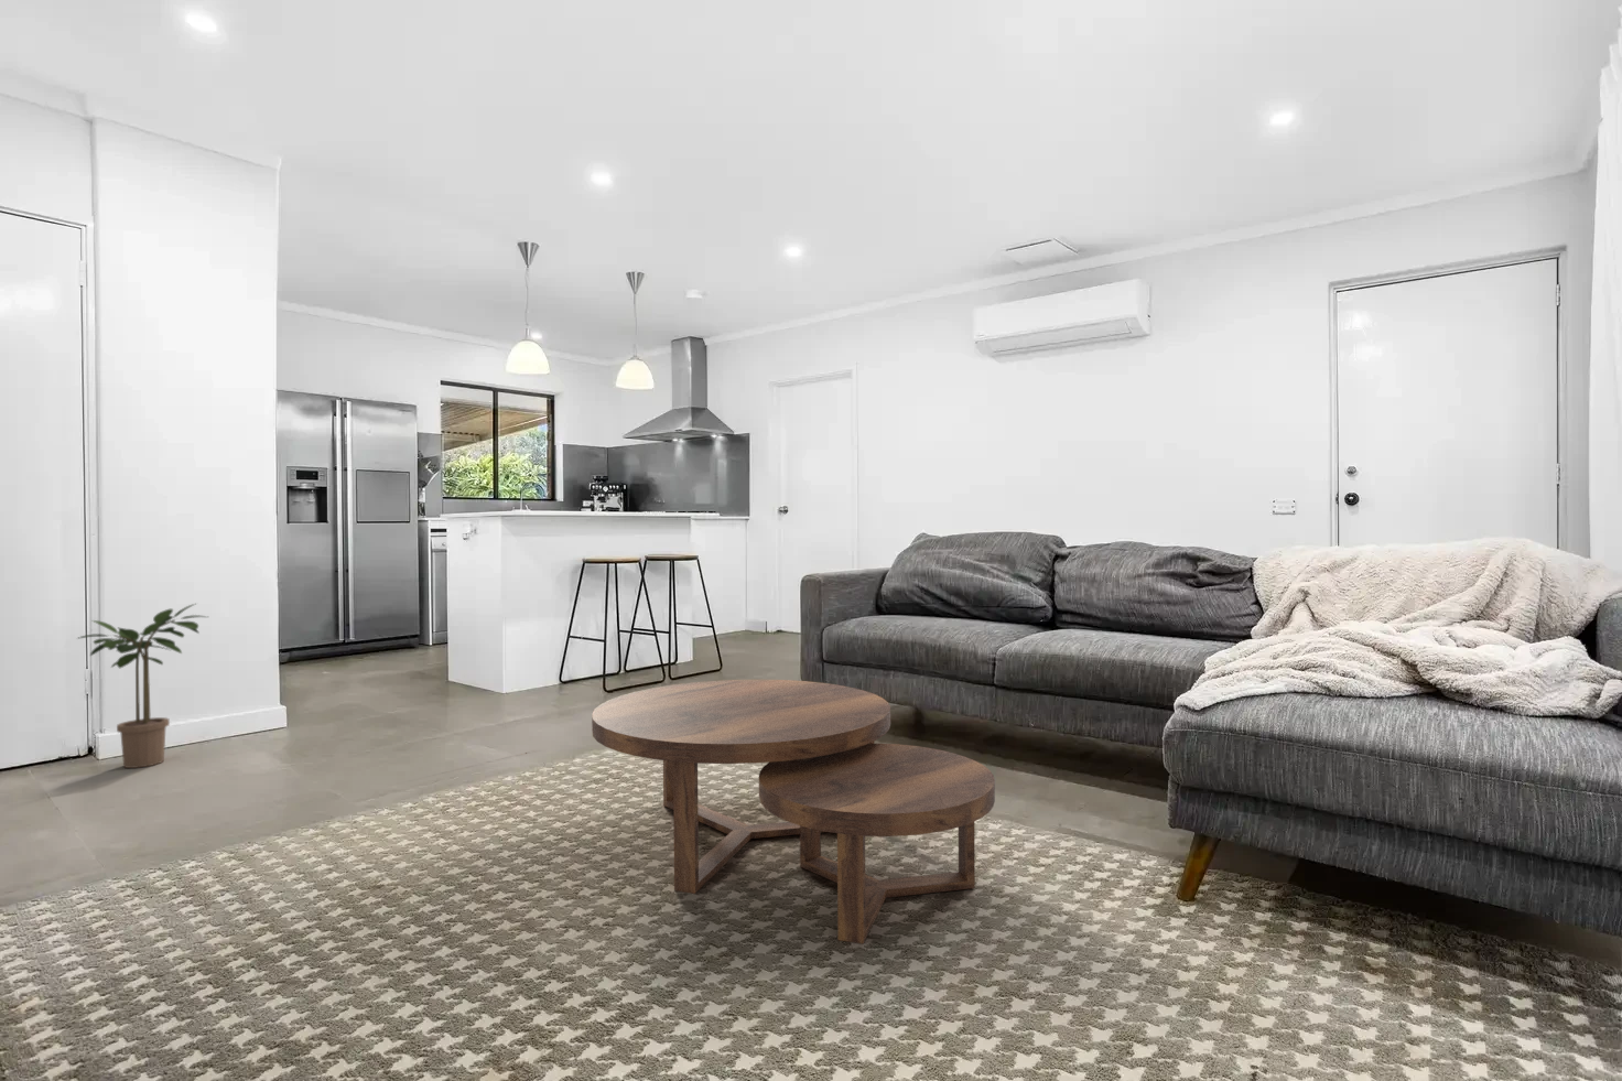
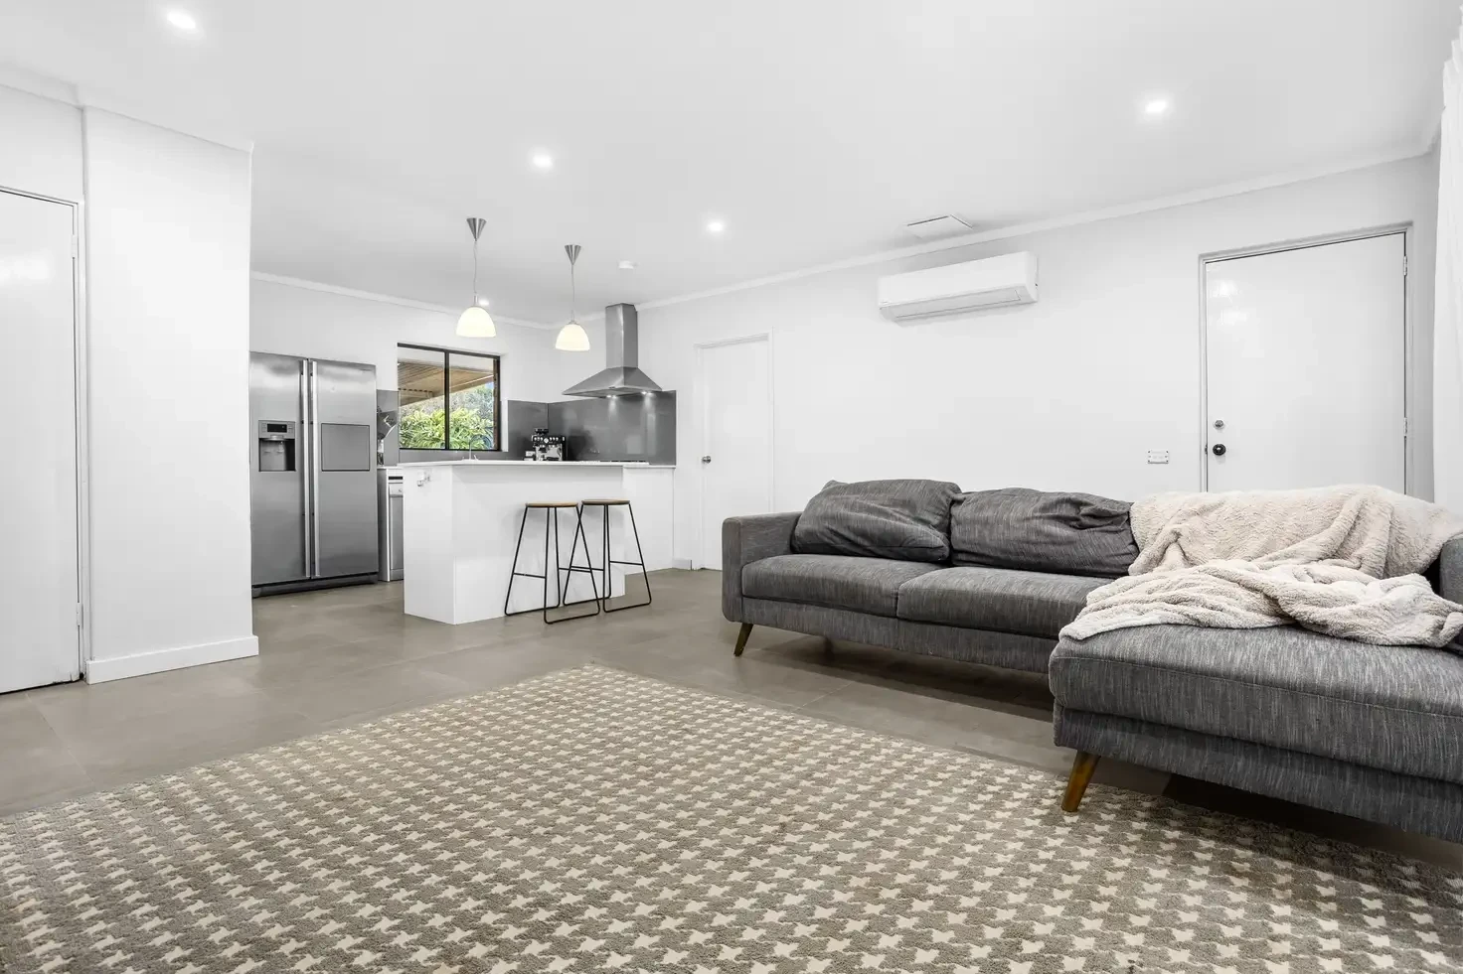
- coffee table (786, 784)
- potted plant (145, 682)
